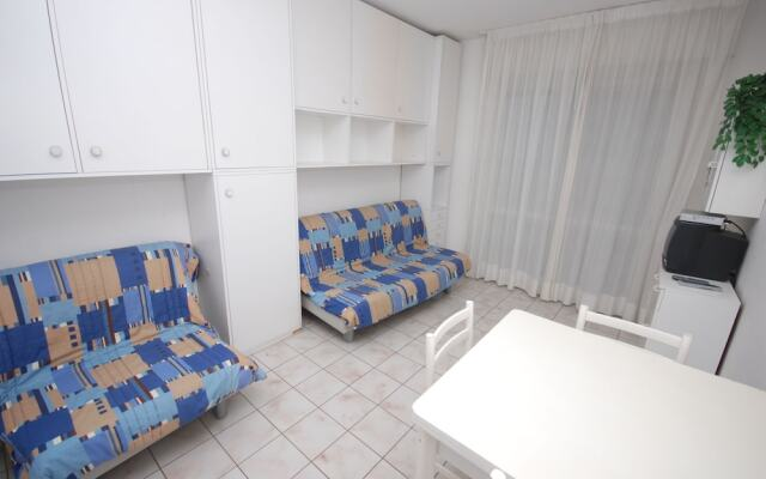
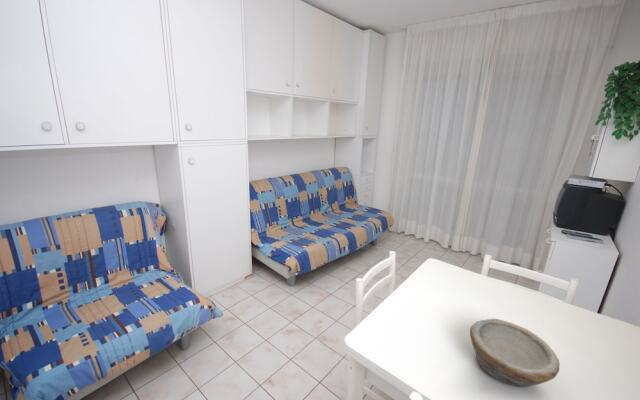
+ bowl (509, 355)
